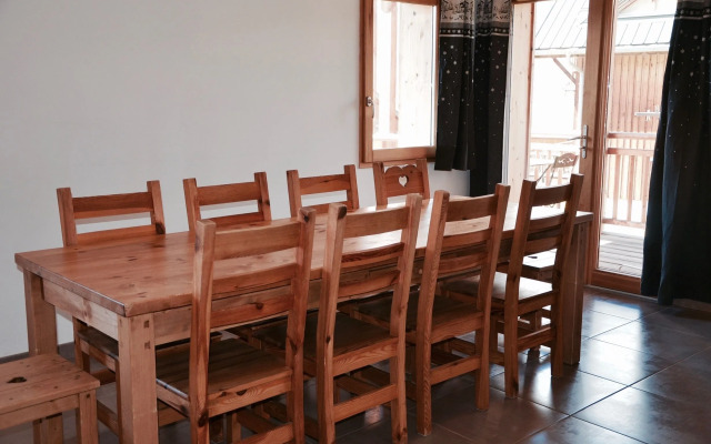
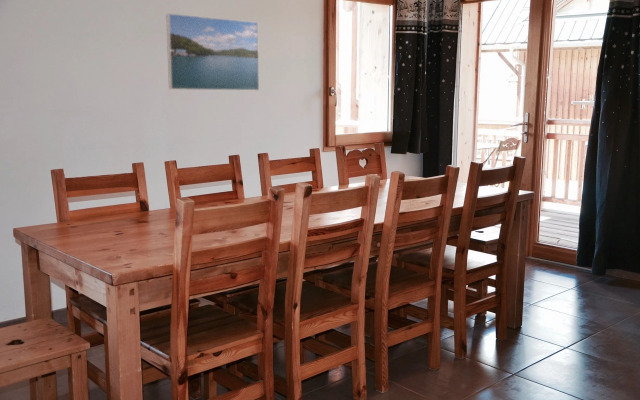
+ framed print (215, 54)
